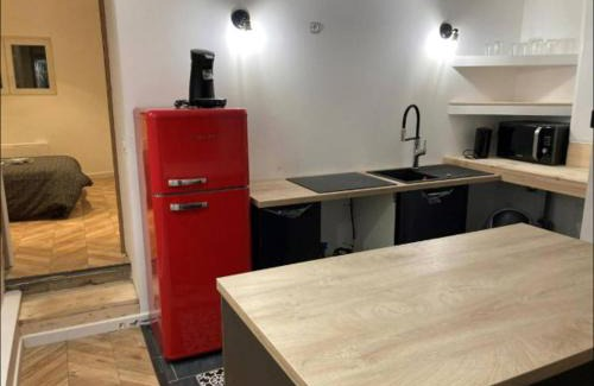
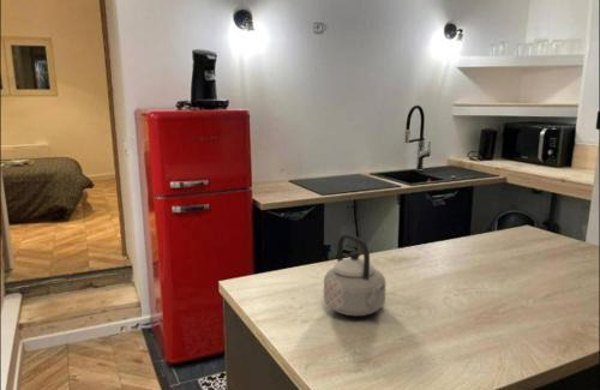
+ teapot (360, 275)
